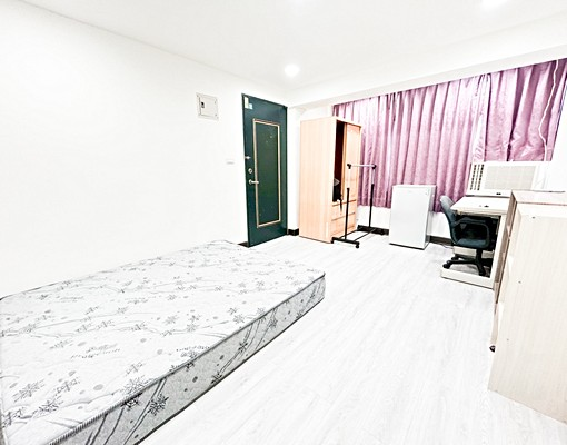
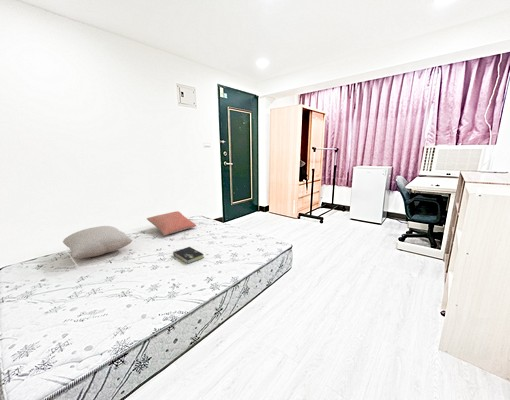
+ pillow (97, 240)
+ book (188, 254)
+ pillow (171, 222)
